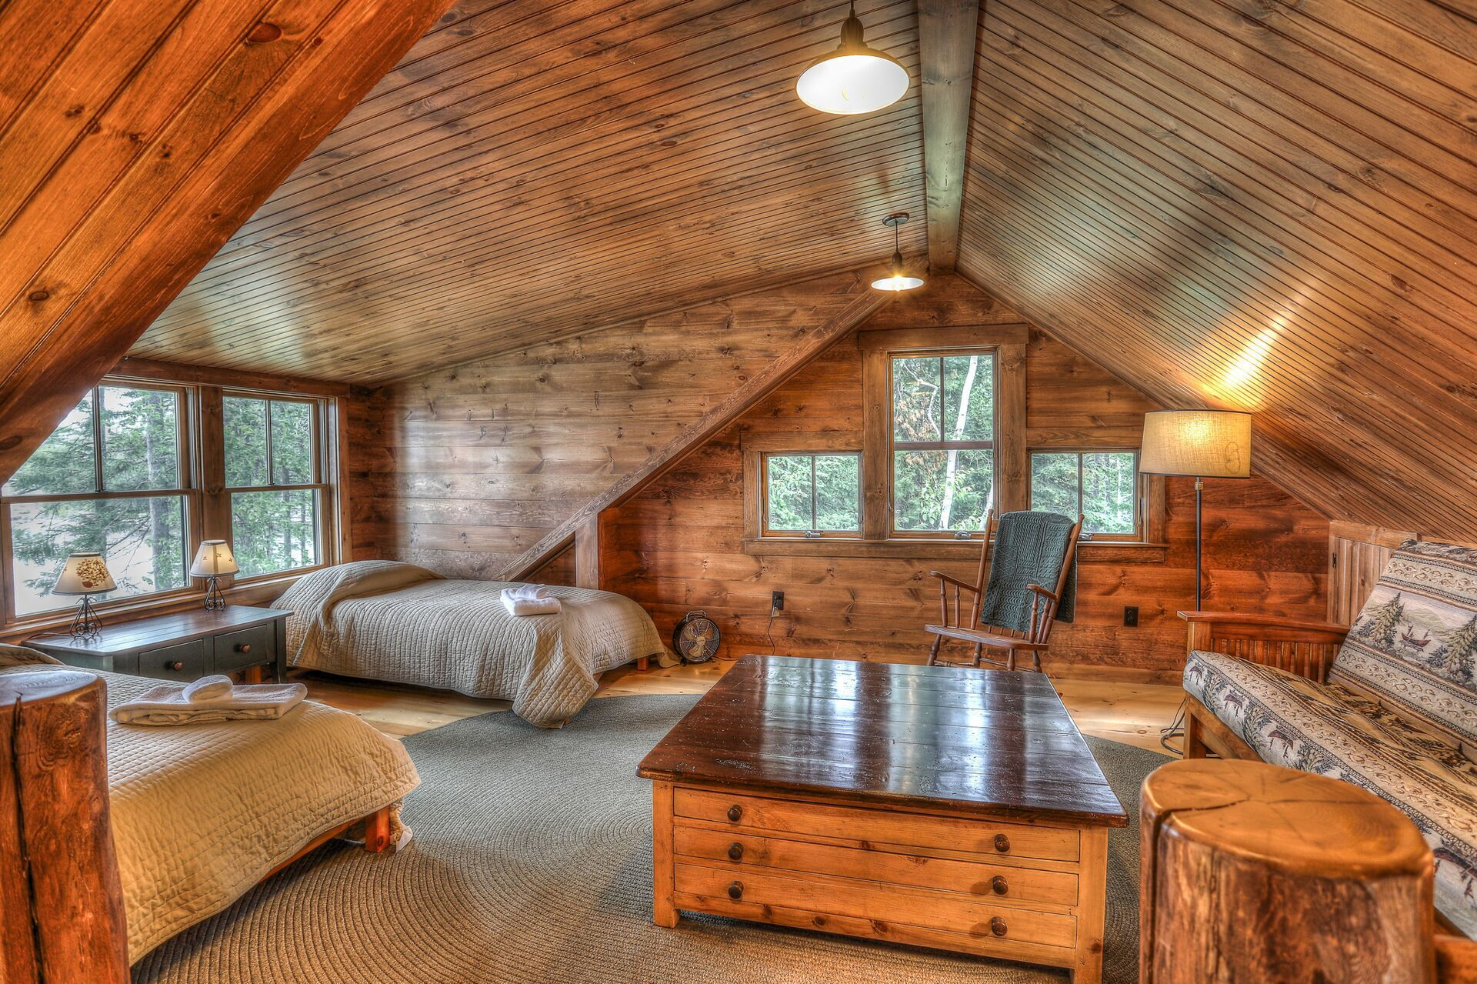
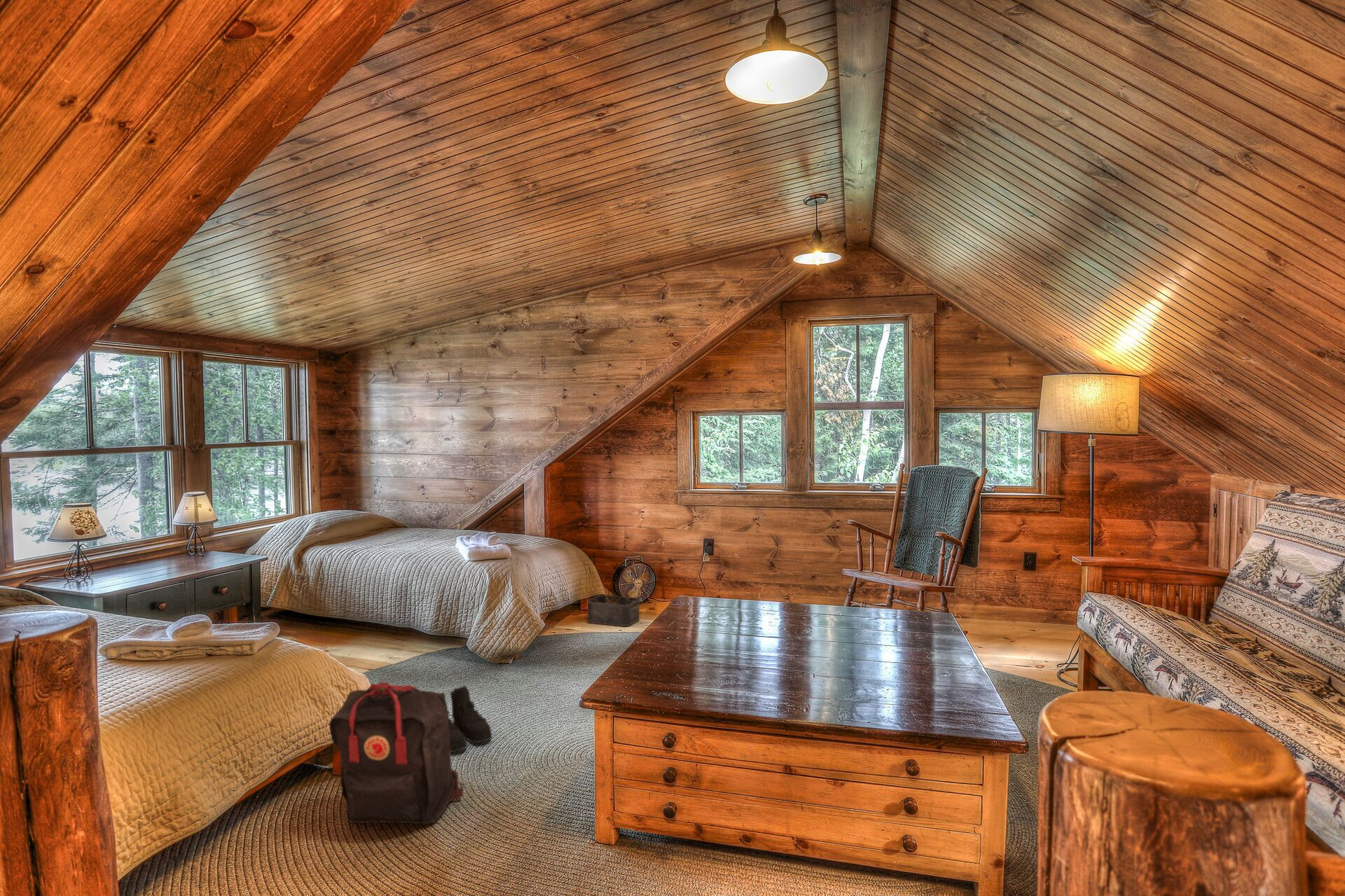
+ storage bin (613, 610)
+ backpack (391, 745)
+ boots (457, 715)
